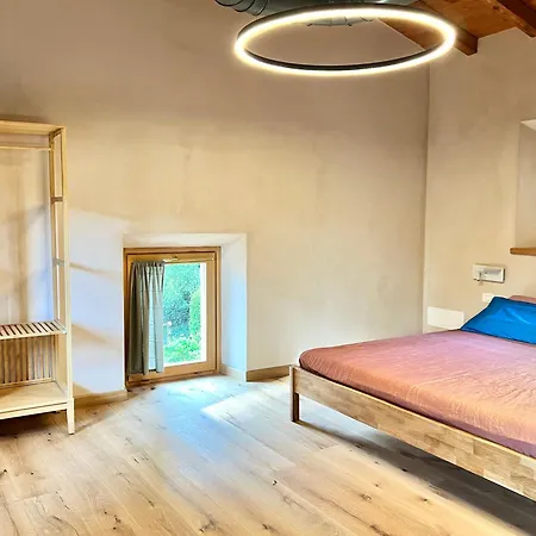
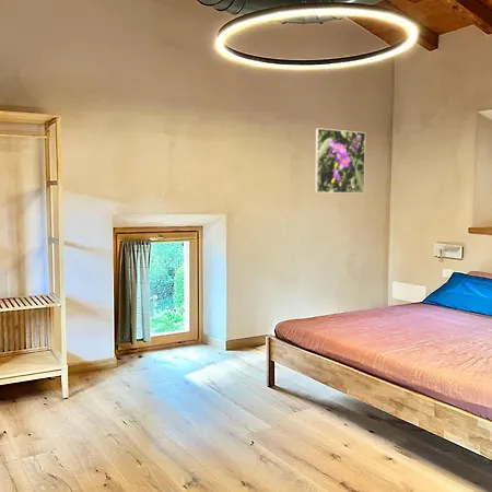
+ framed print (340, 162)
